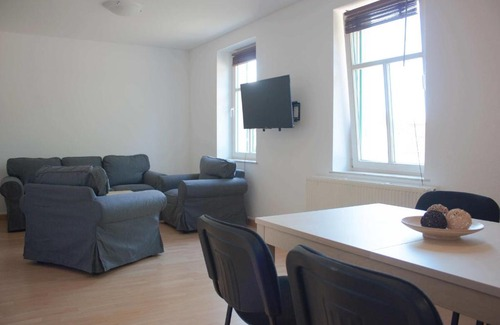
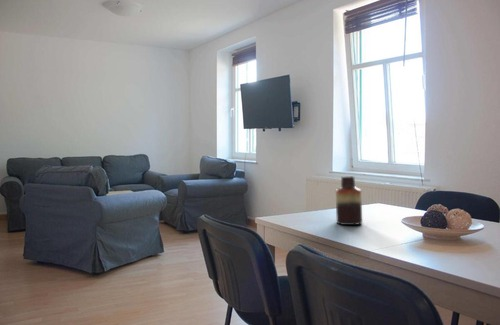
+ vase (348, 199)
